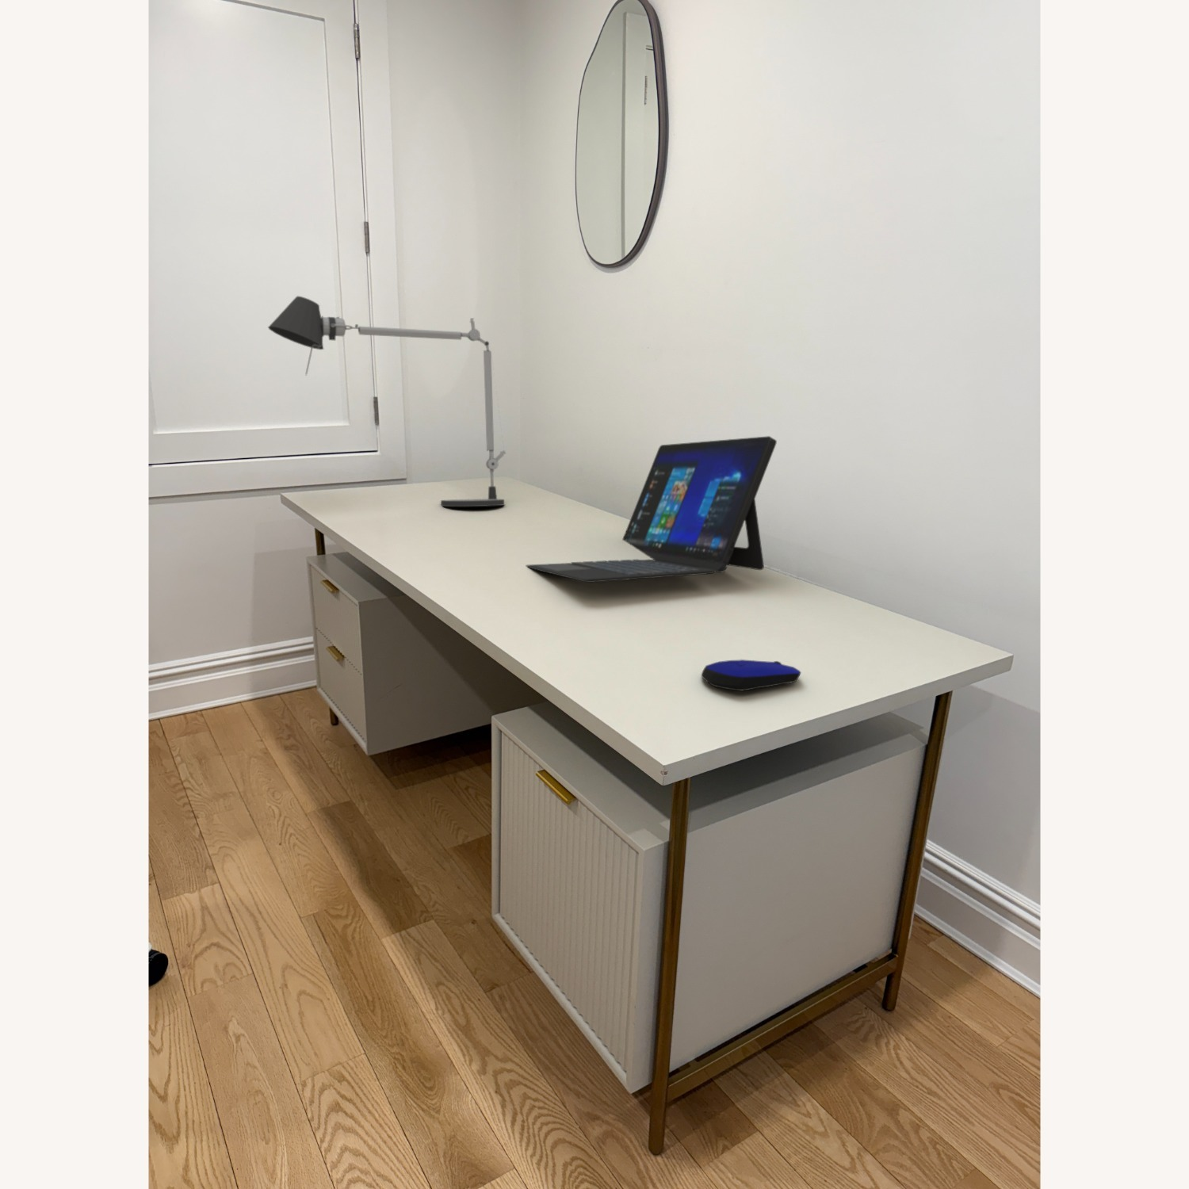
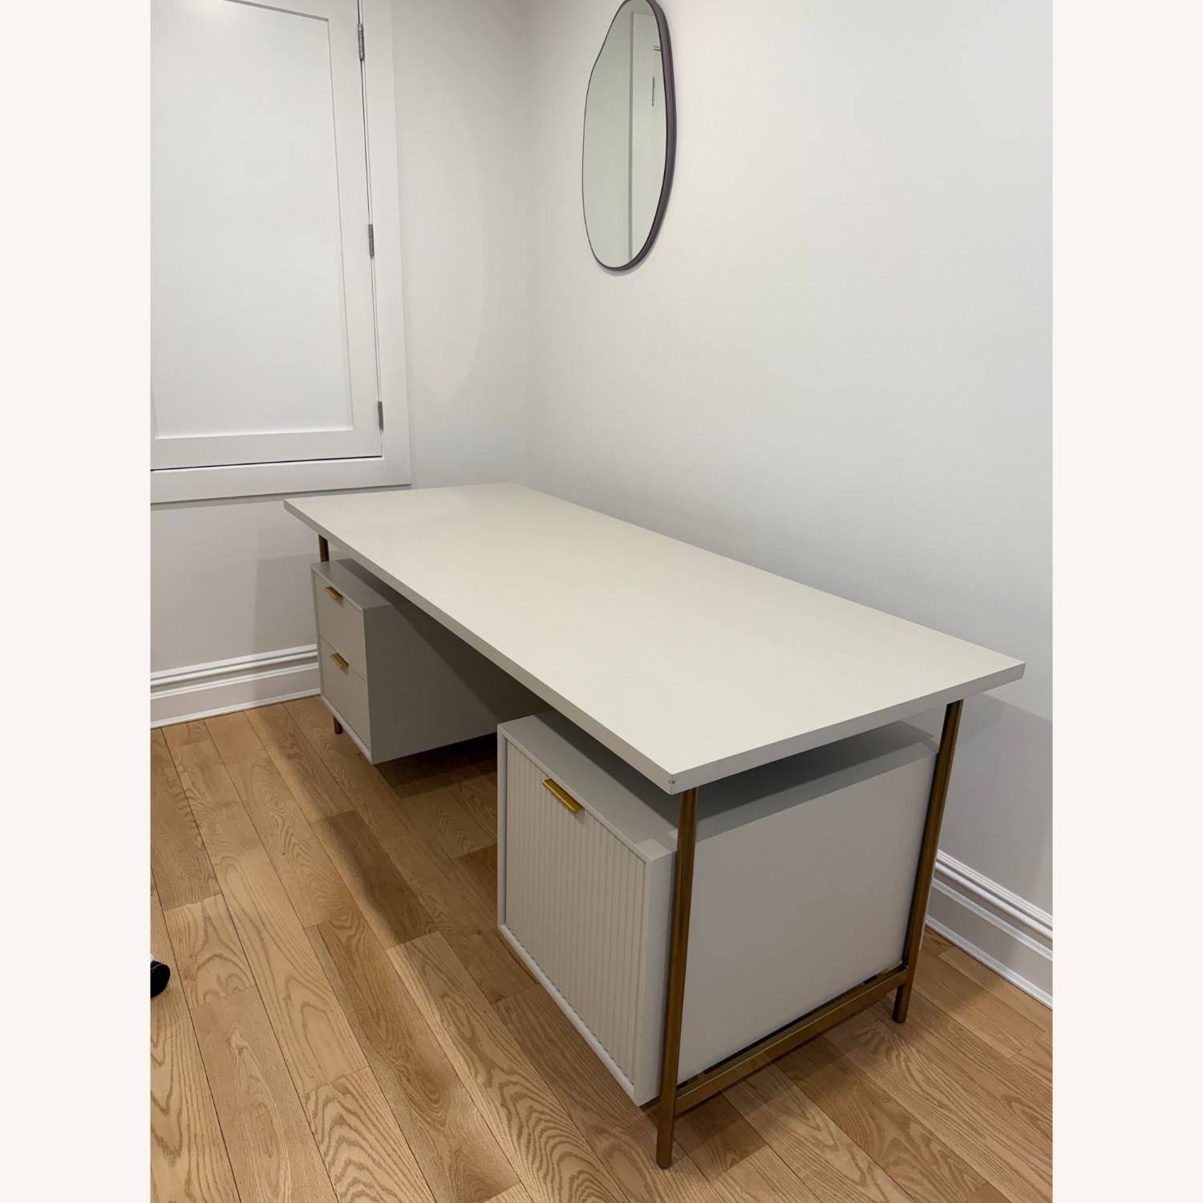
- computer mouse (751, 670)
- desk lamp (395, 336)
- laptop (636, 505)
